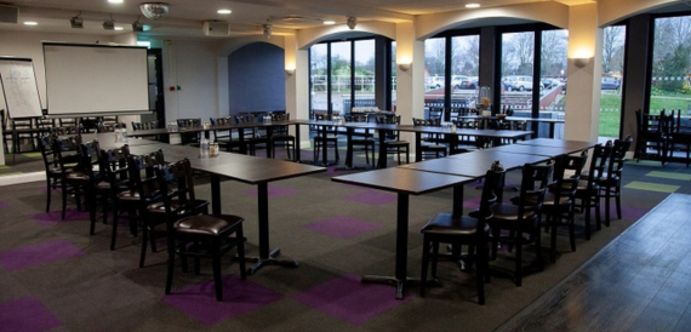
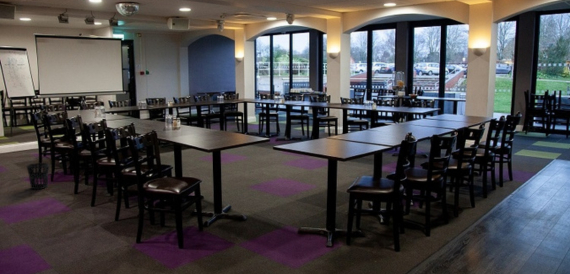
+ wastebasket (38, 176)
